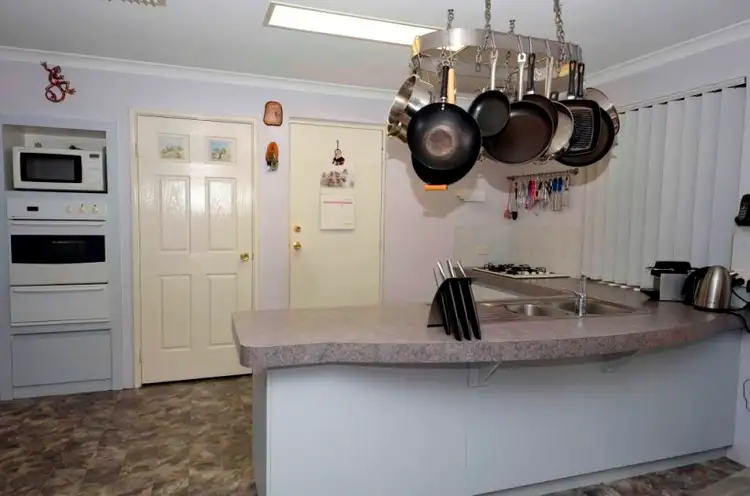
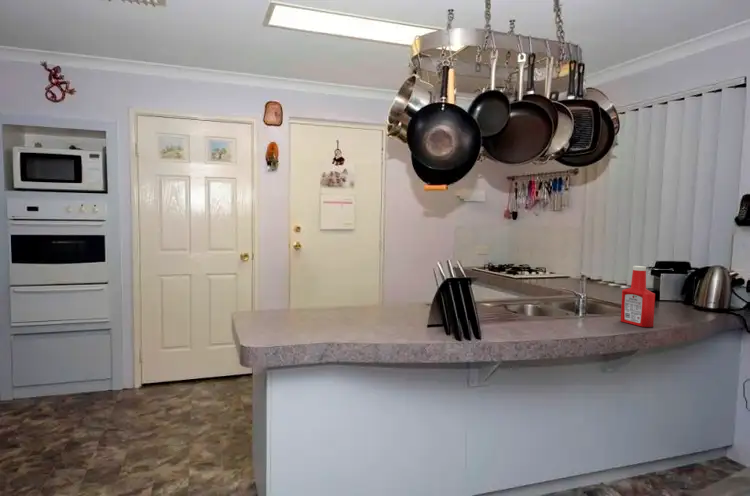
+ soap bottle (638, 295)
